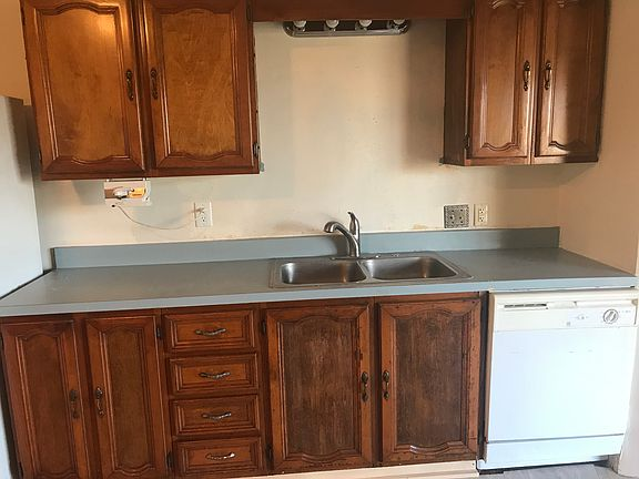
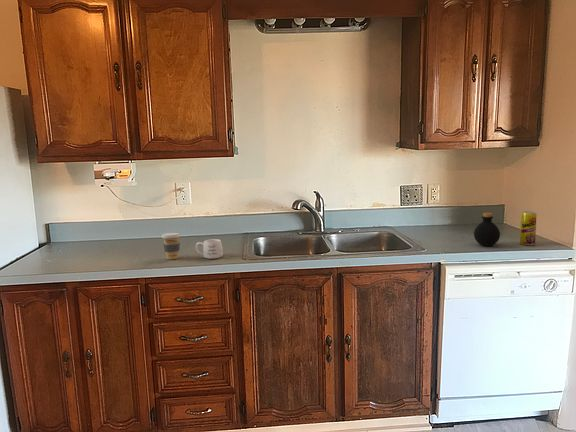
+ beverage can (528, 228)
+ bottle (486, 229)
+ coffee cup (171, 246)
+ mug (209, 248)
